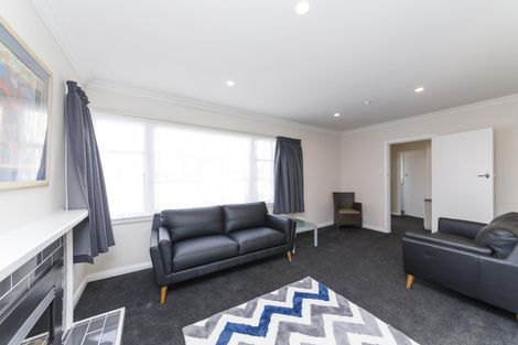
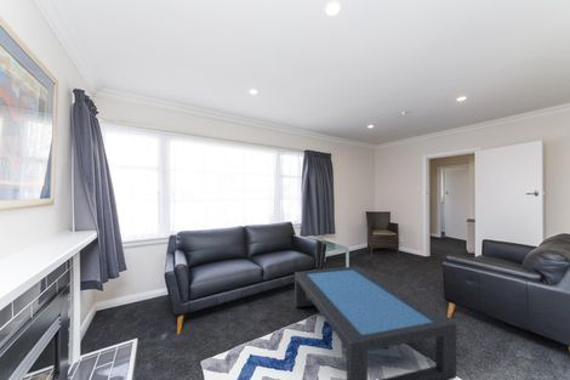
+ coffee table (355, 312)
